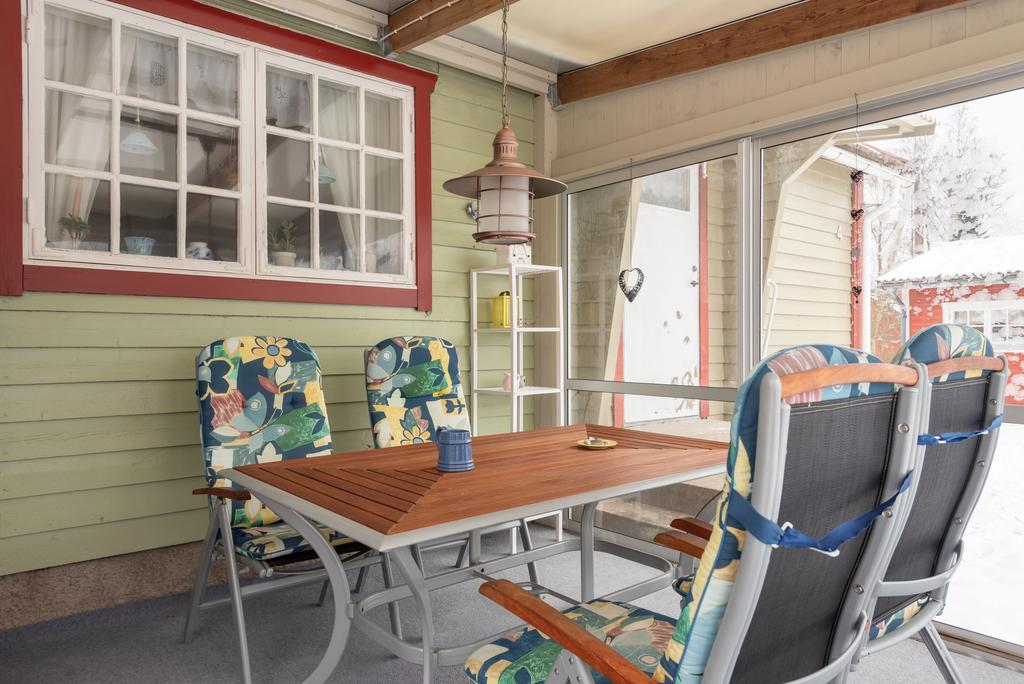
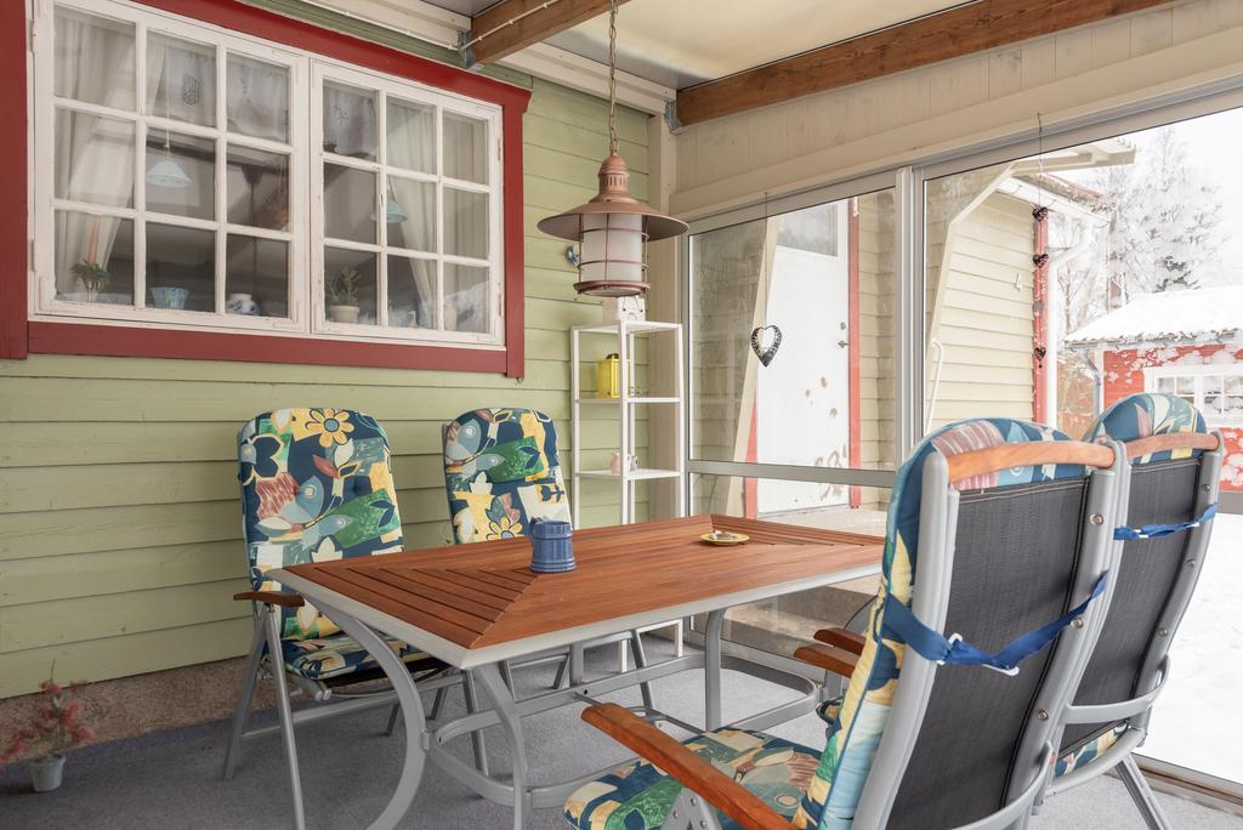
+ potted plant (50, 721)
